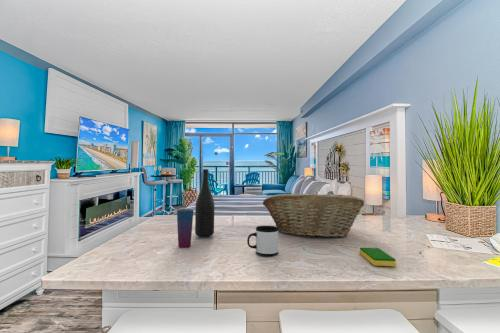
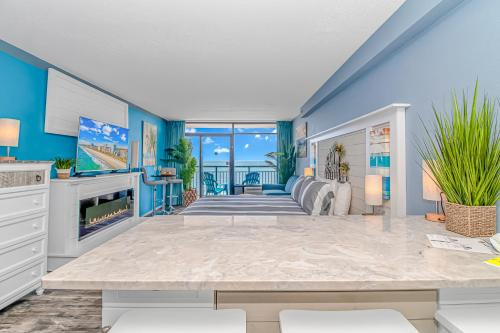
- dish sponge (376, 256)
- mug (262, 240)
- wine bottle (205, 202)
- cup (184, 227)
- fruit basket (311, 211)
